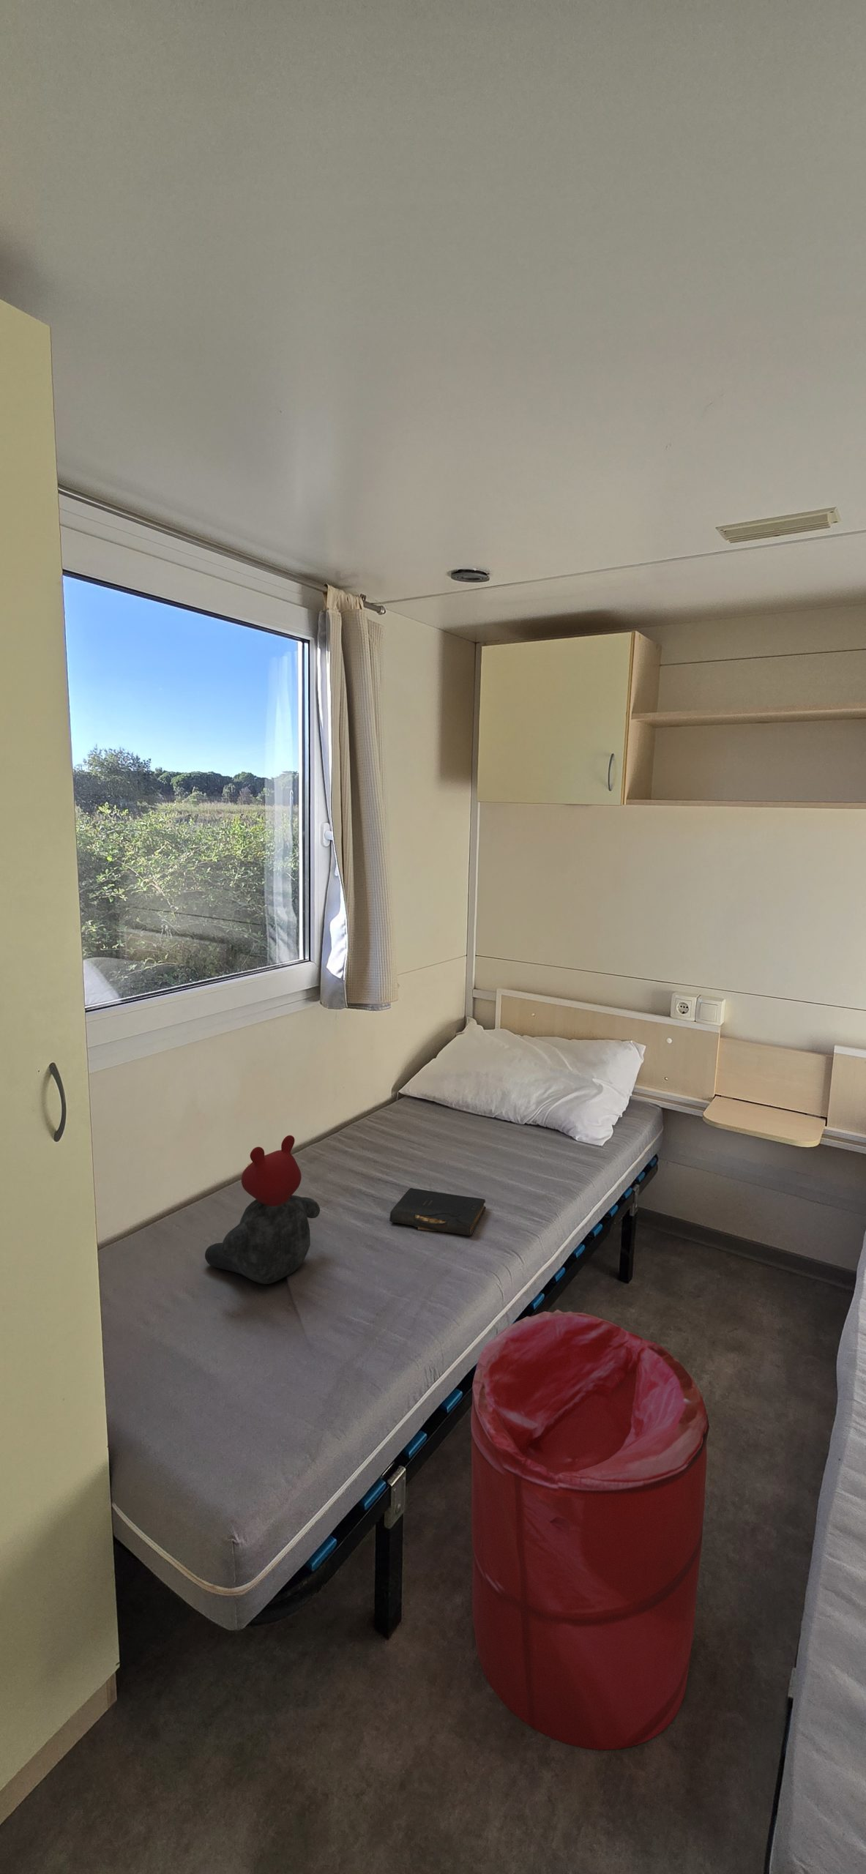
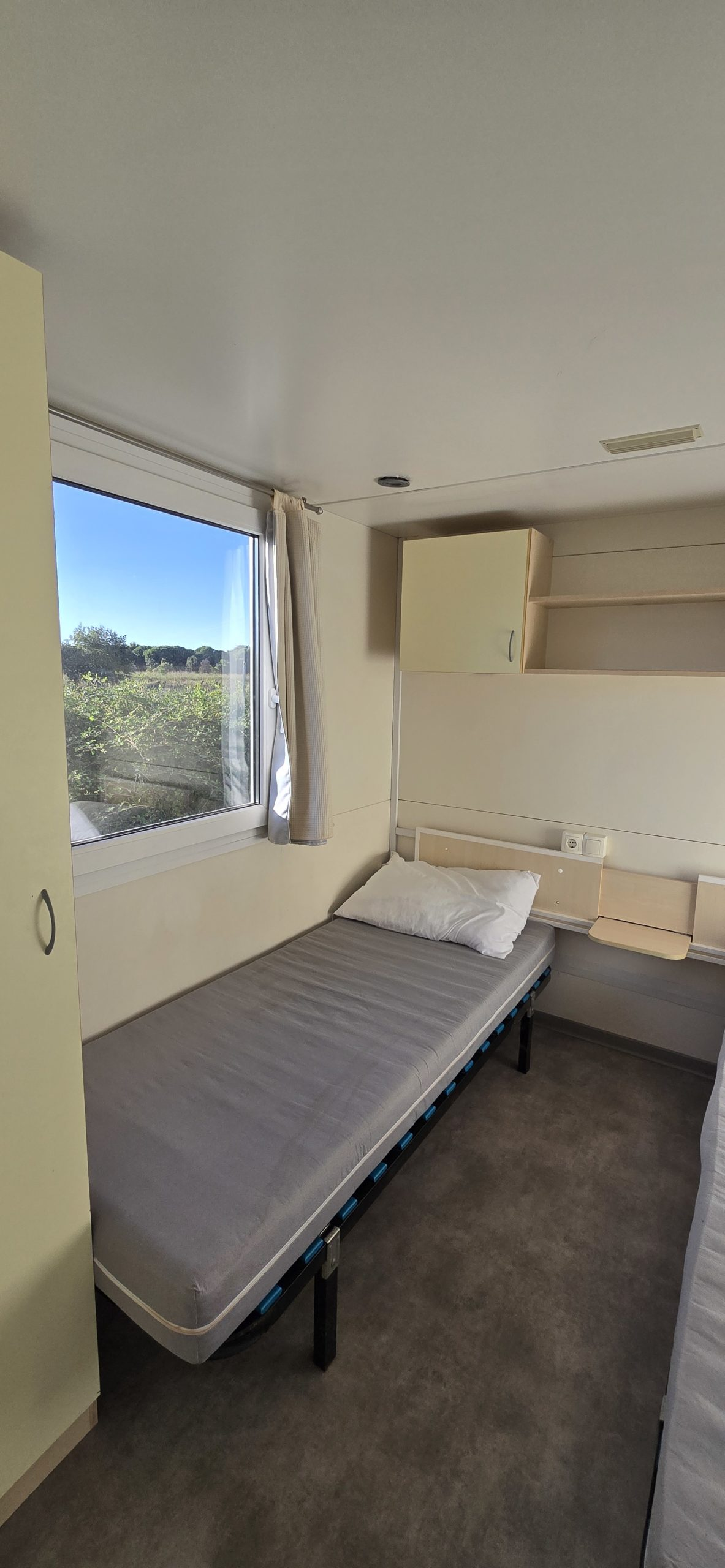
- teddy bear (259, 1202)
- laundry hamper (582, 1512)
- book (438, 1209)
